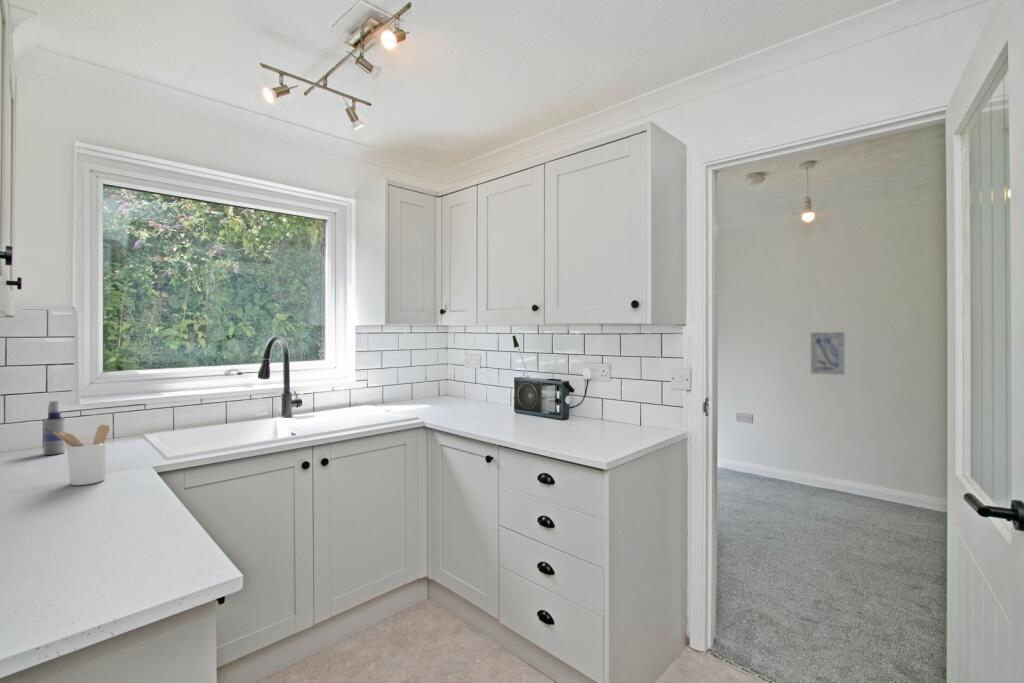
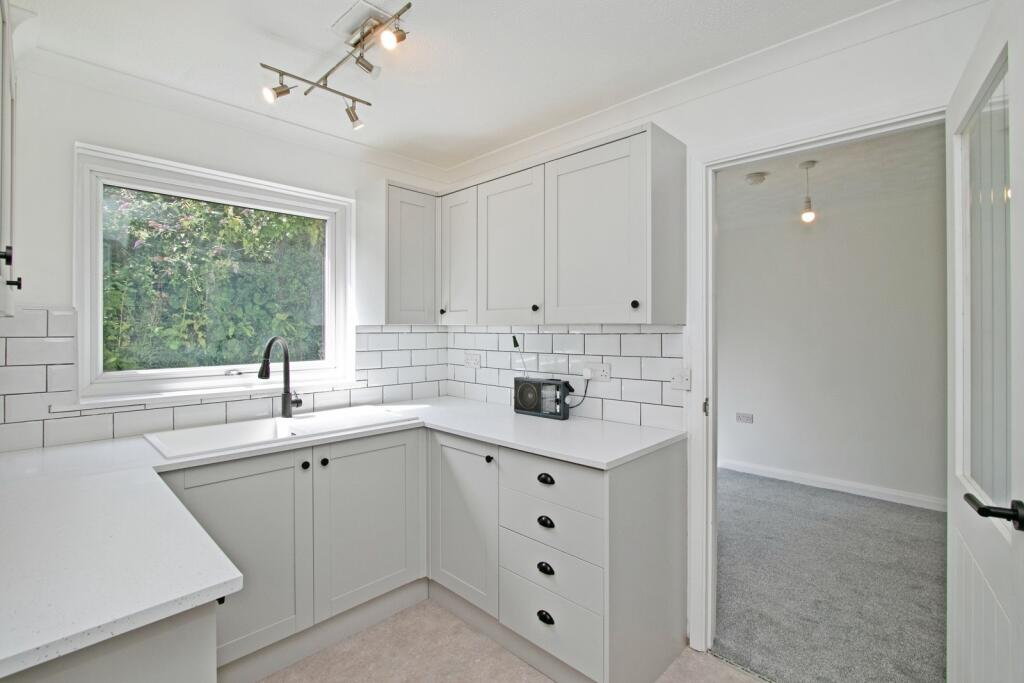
- spray bottle (54, 427)
- utensil holder (80, 454)
- wall art (827, 353)
